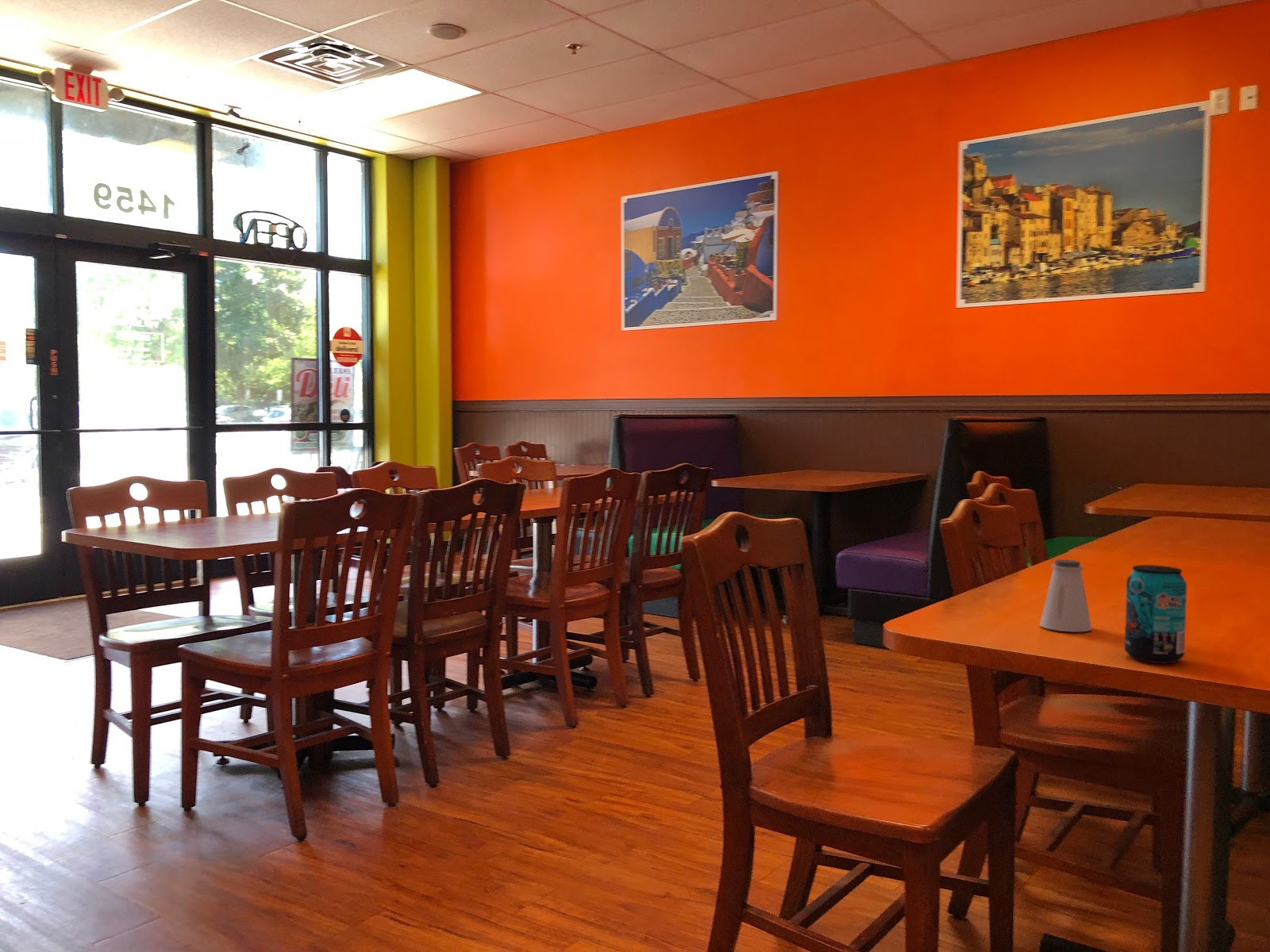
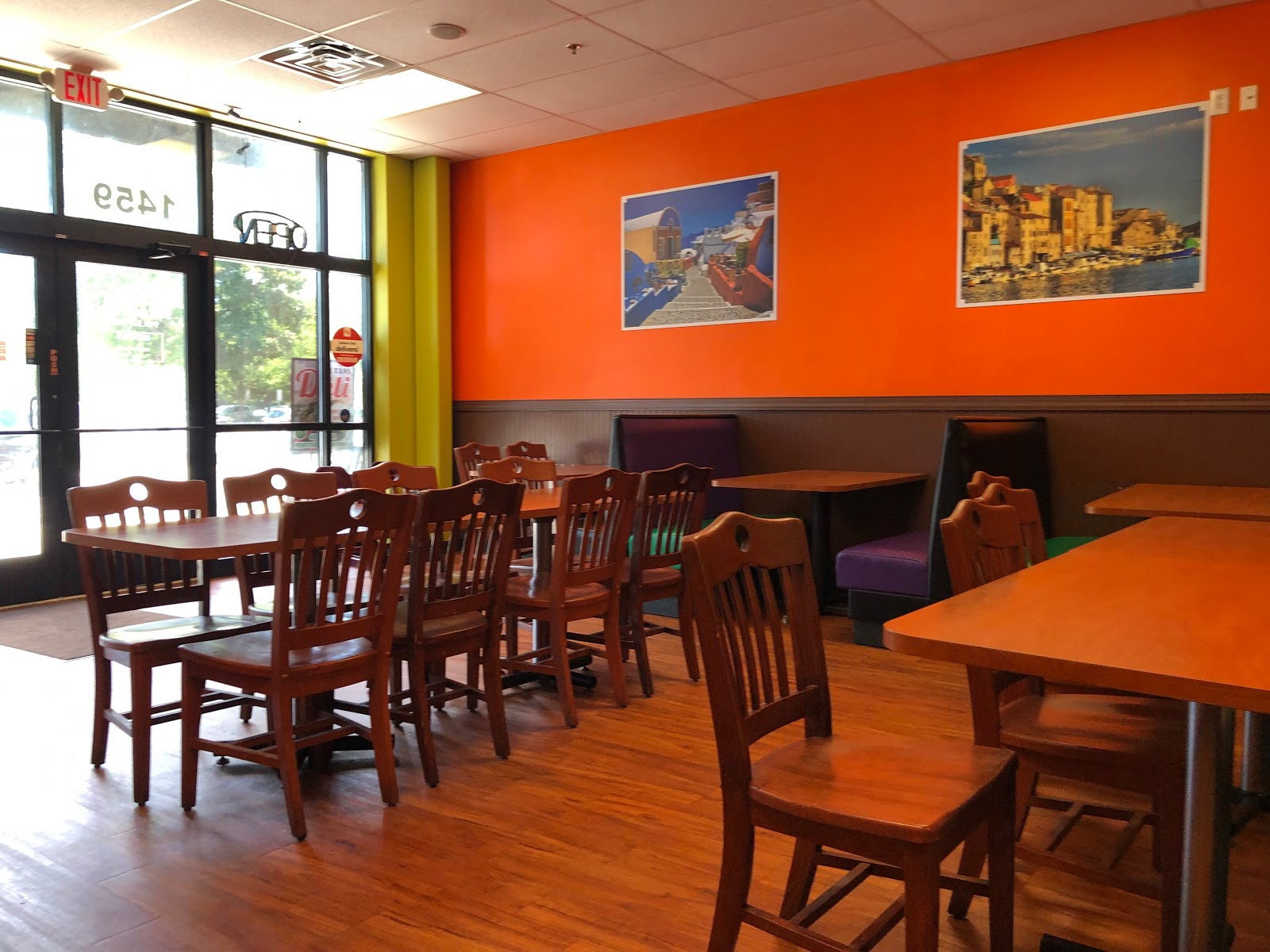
- beverage can (1155, 612)
- saltshaker (1066, 593)
